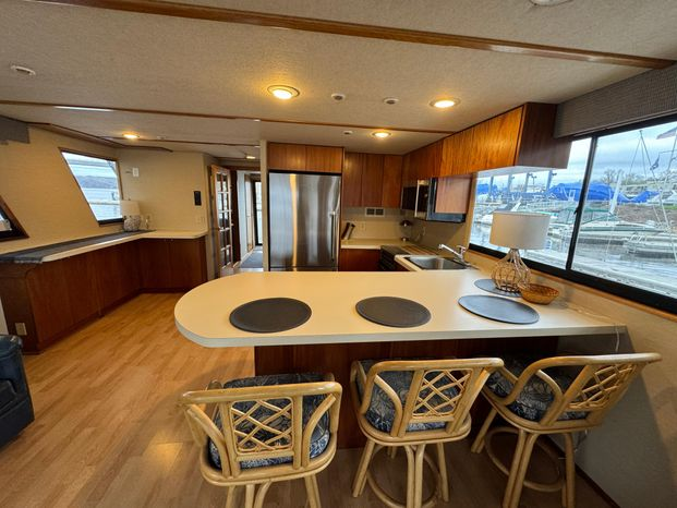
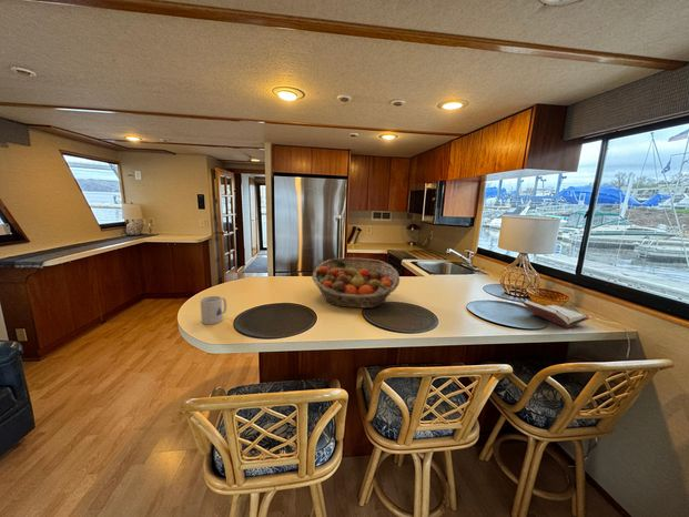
+ fruit basket (355, 281)
+ mug (214, 307)
+ book (554, 312)
